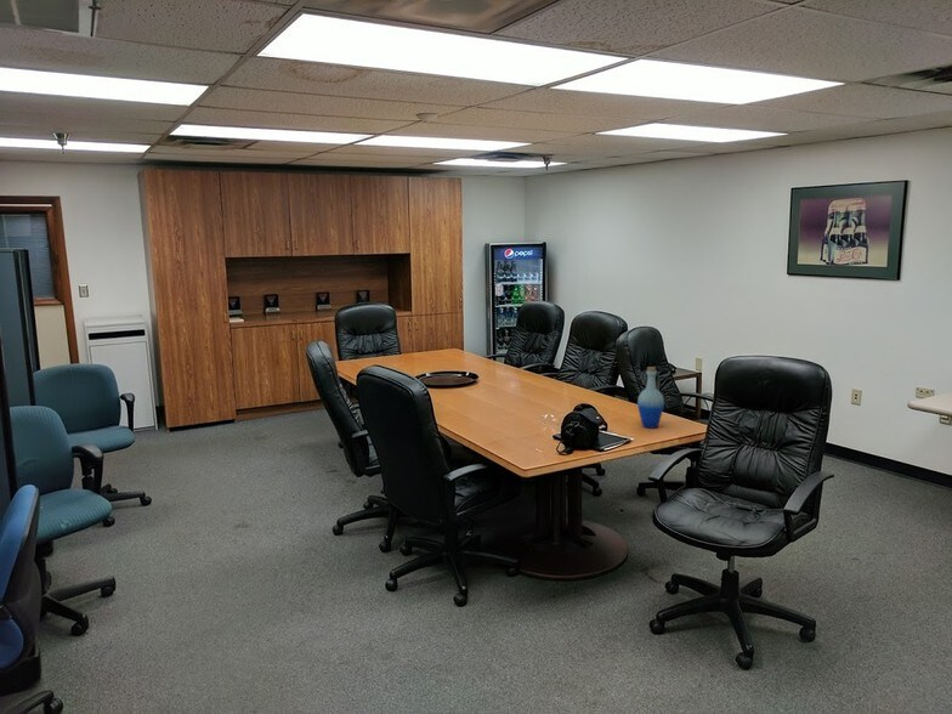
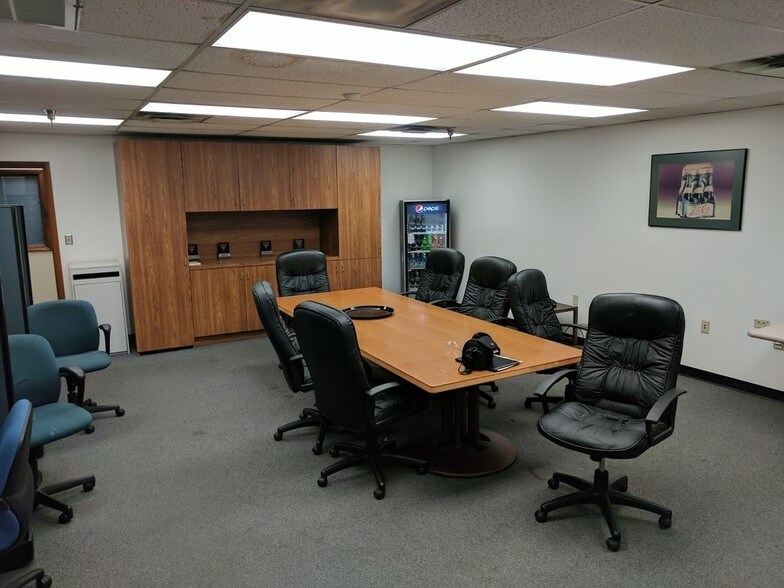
- bottle (651, 396)
